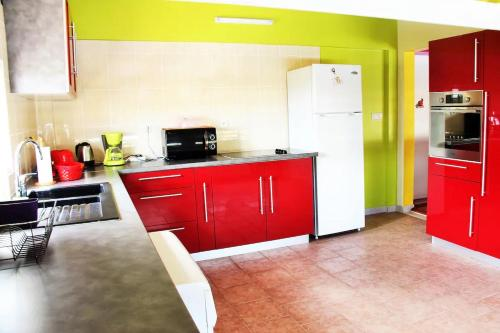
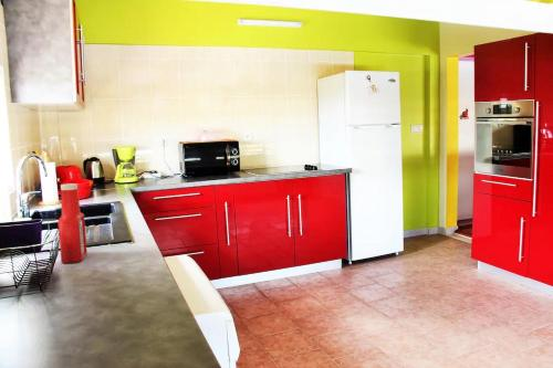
+ soap bottle (71, 221)
